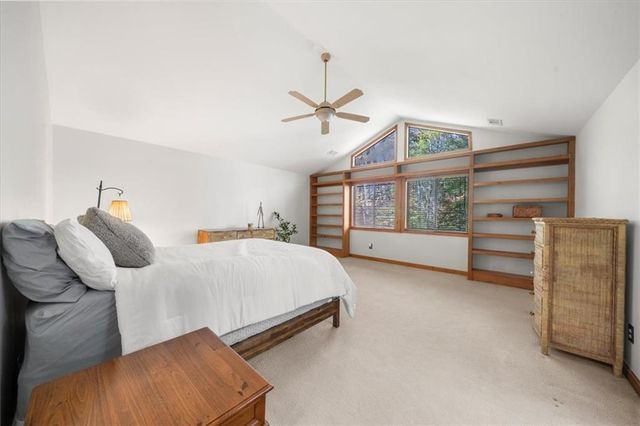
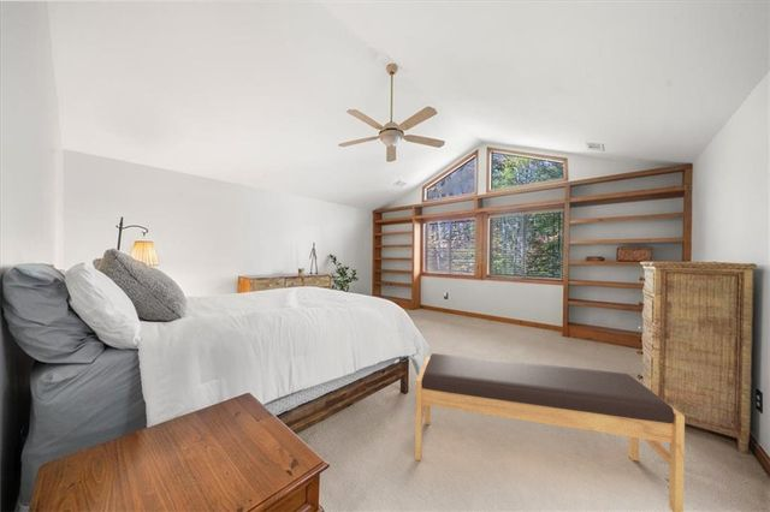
+ bench (526, 415)
